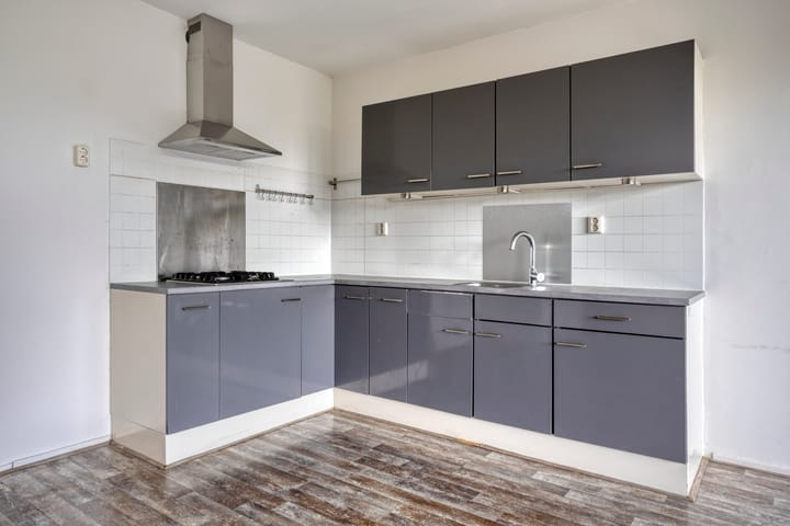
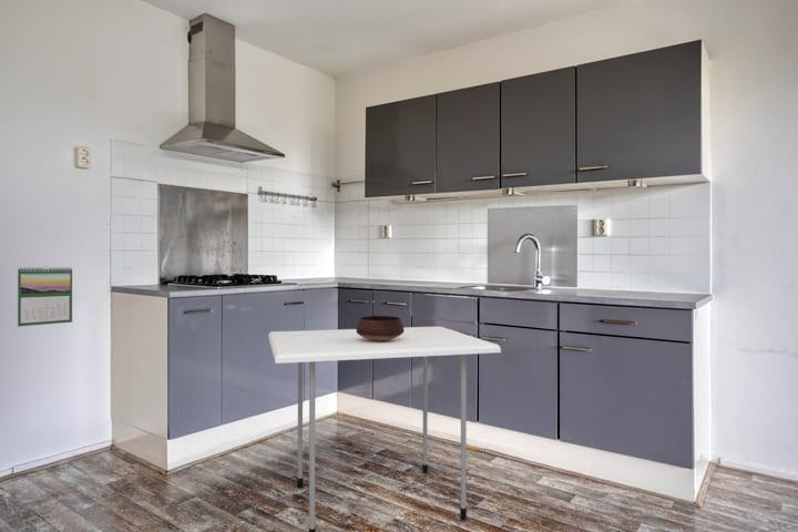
+ dining table (423, 419)
+ calendar (45, 295)
+ bowl (380, 328)
